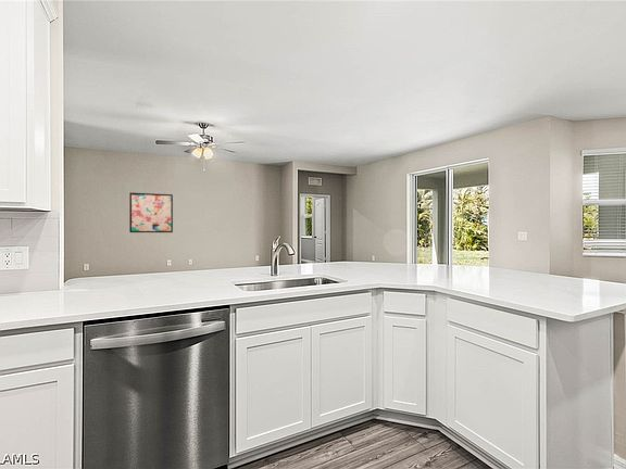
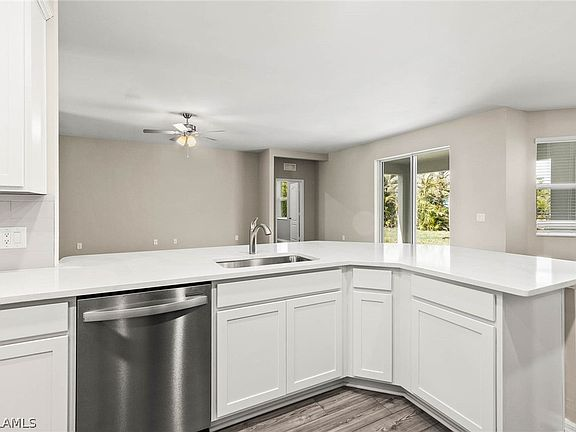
- wall art (151, 213)
